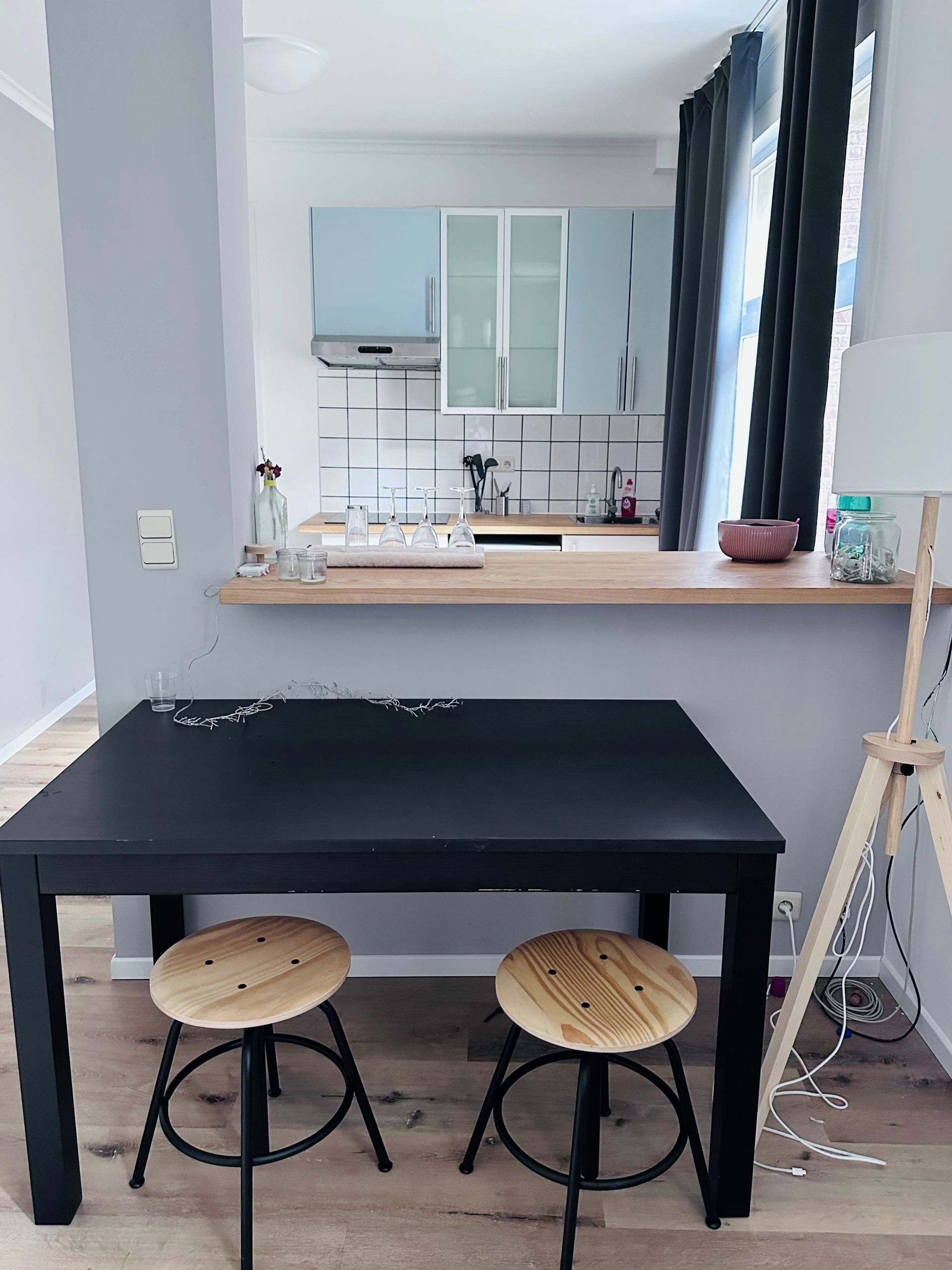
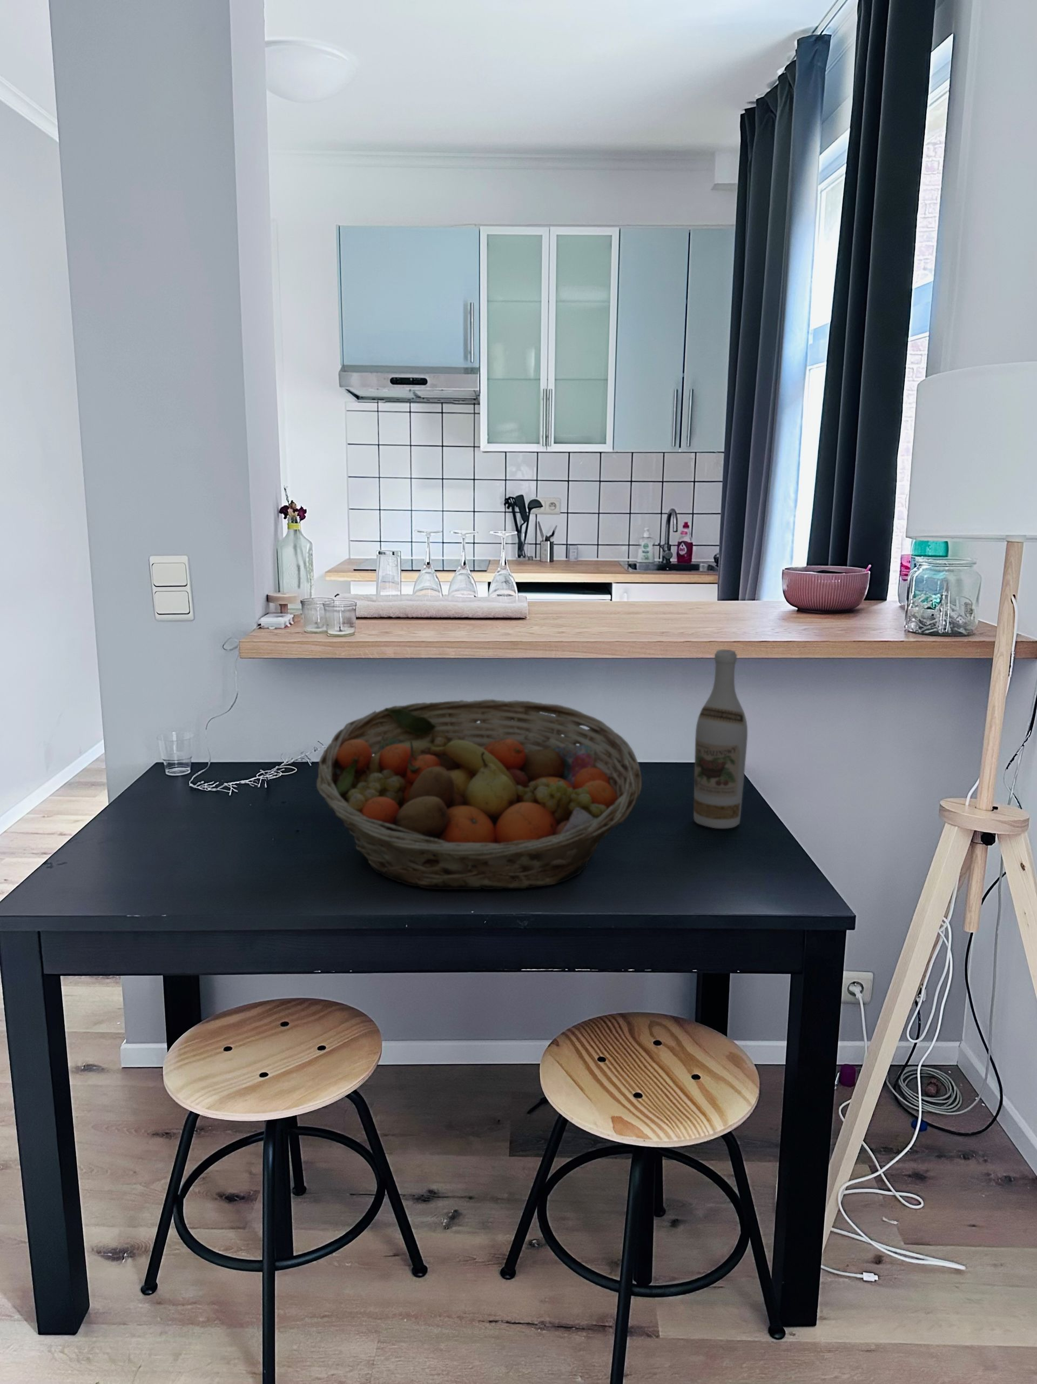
+ fruit basket (479, 789)
+ wine bottle (721, 738)
